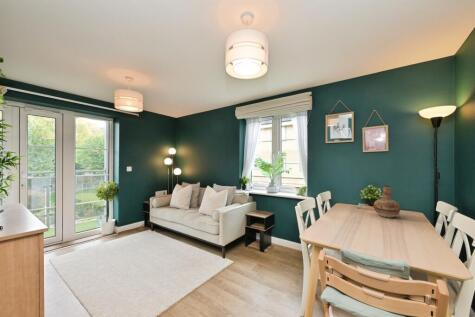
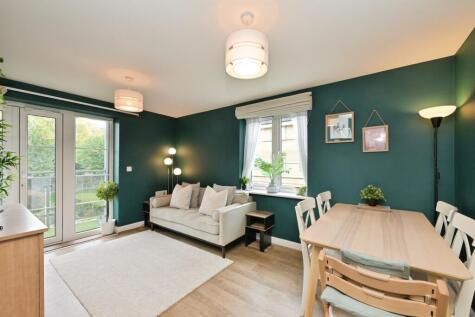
- vase (386, 200)
